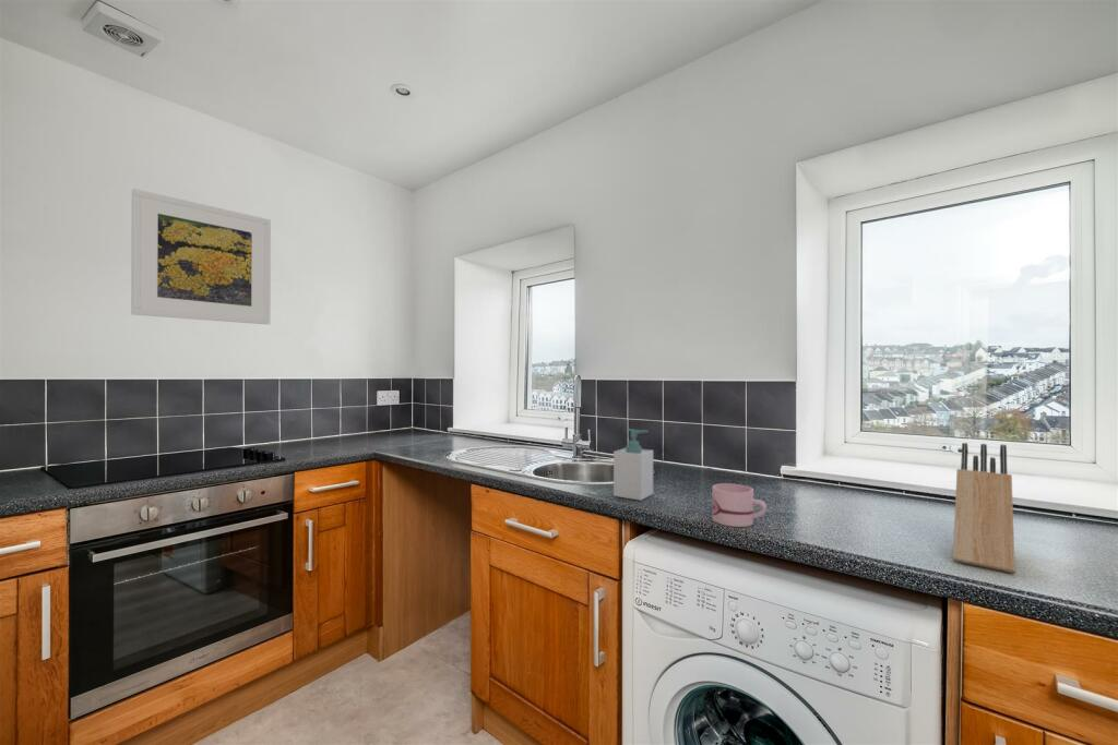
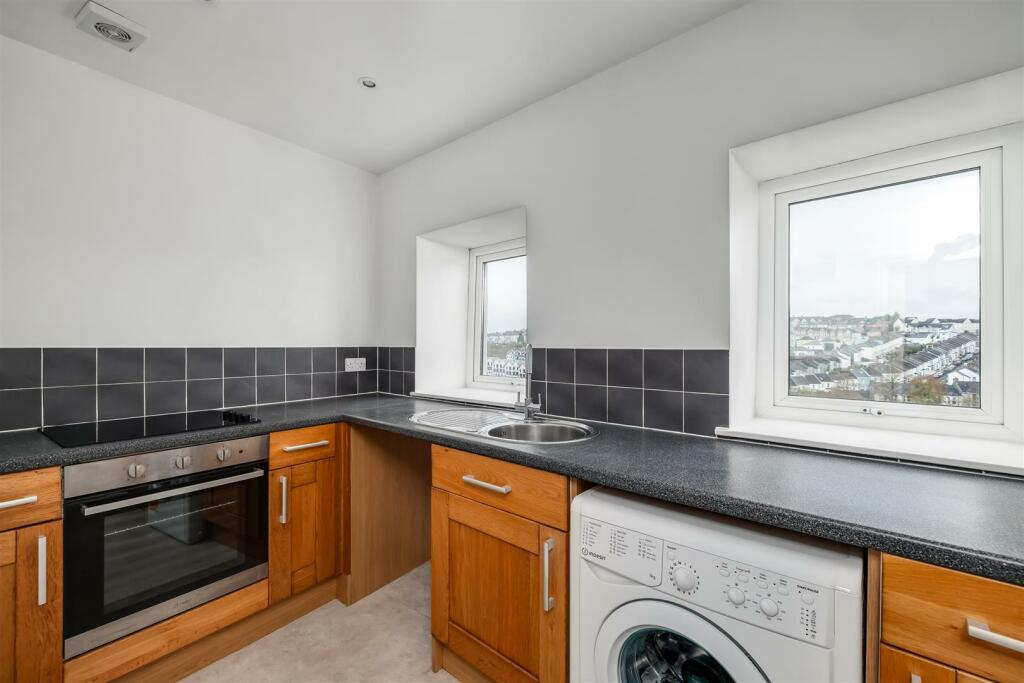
- knife block (983, 498)
- mug (738, 505)
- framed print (206, 263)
- soap bottle (633, 461)
